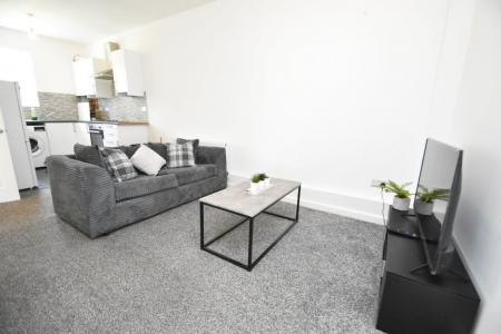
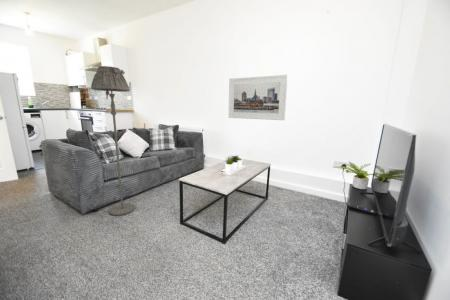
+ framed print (255, 98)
+ floor lamp (116, 143)
